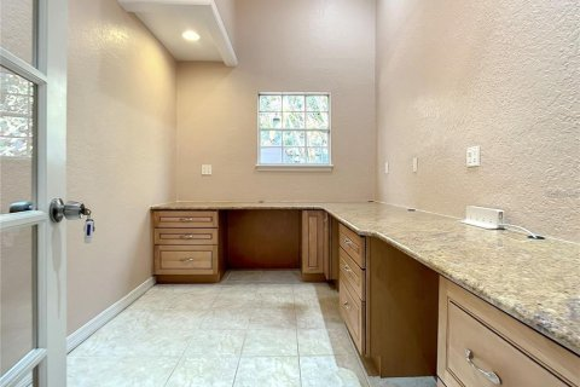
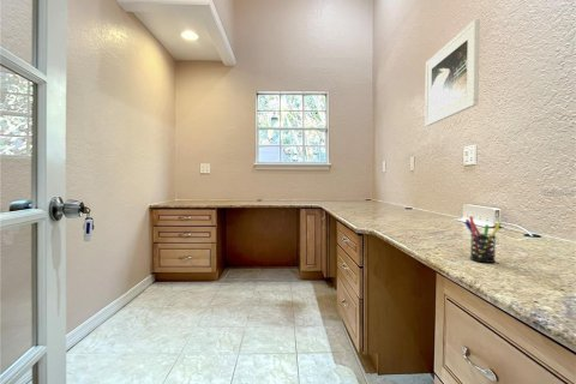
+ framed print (448, 80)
+ pen holder (481, 238)
